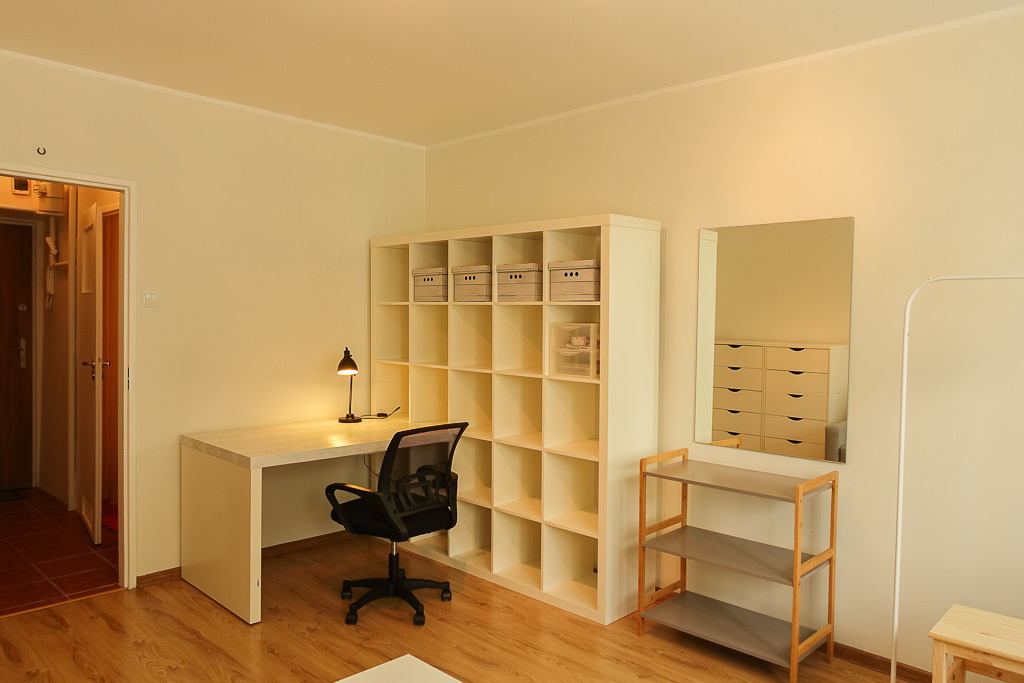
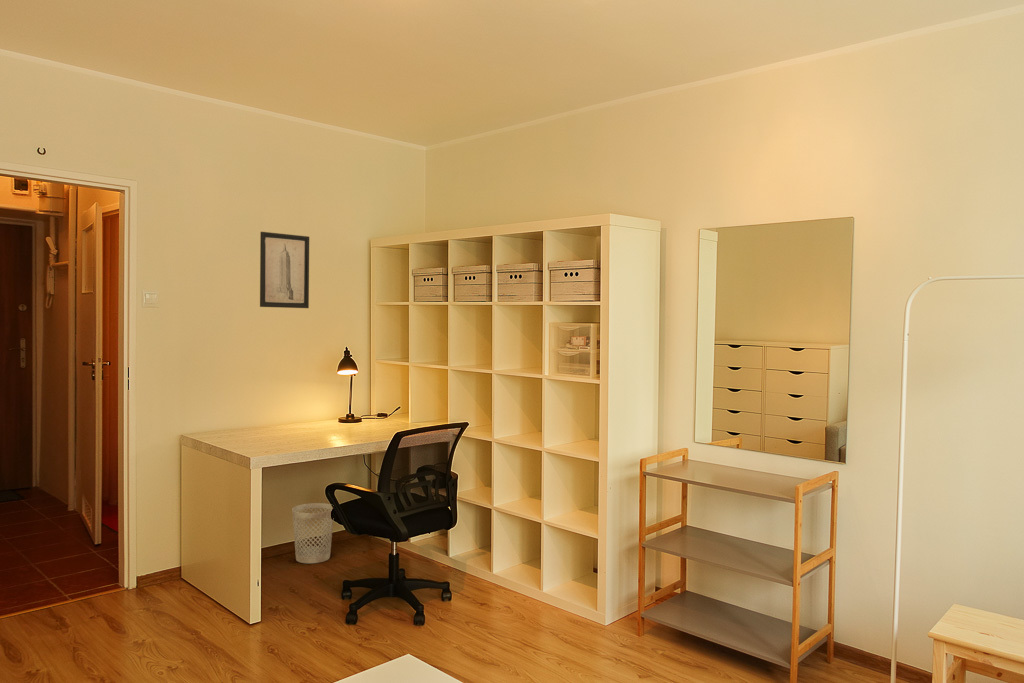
+ wall art (285, 270)
+ wastebasket (313, 533)
